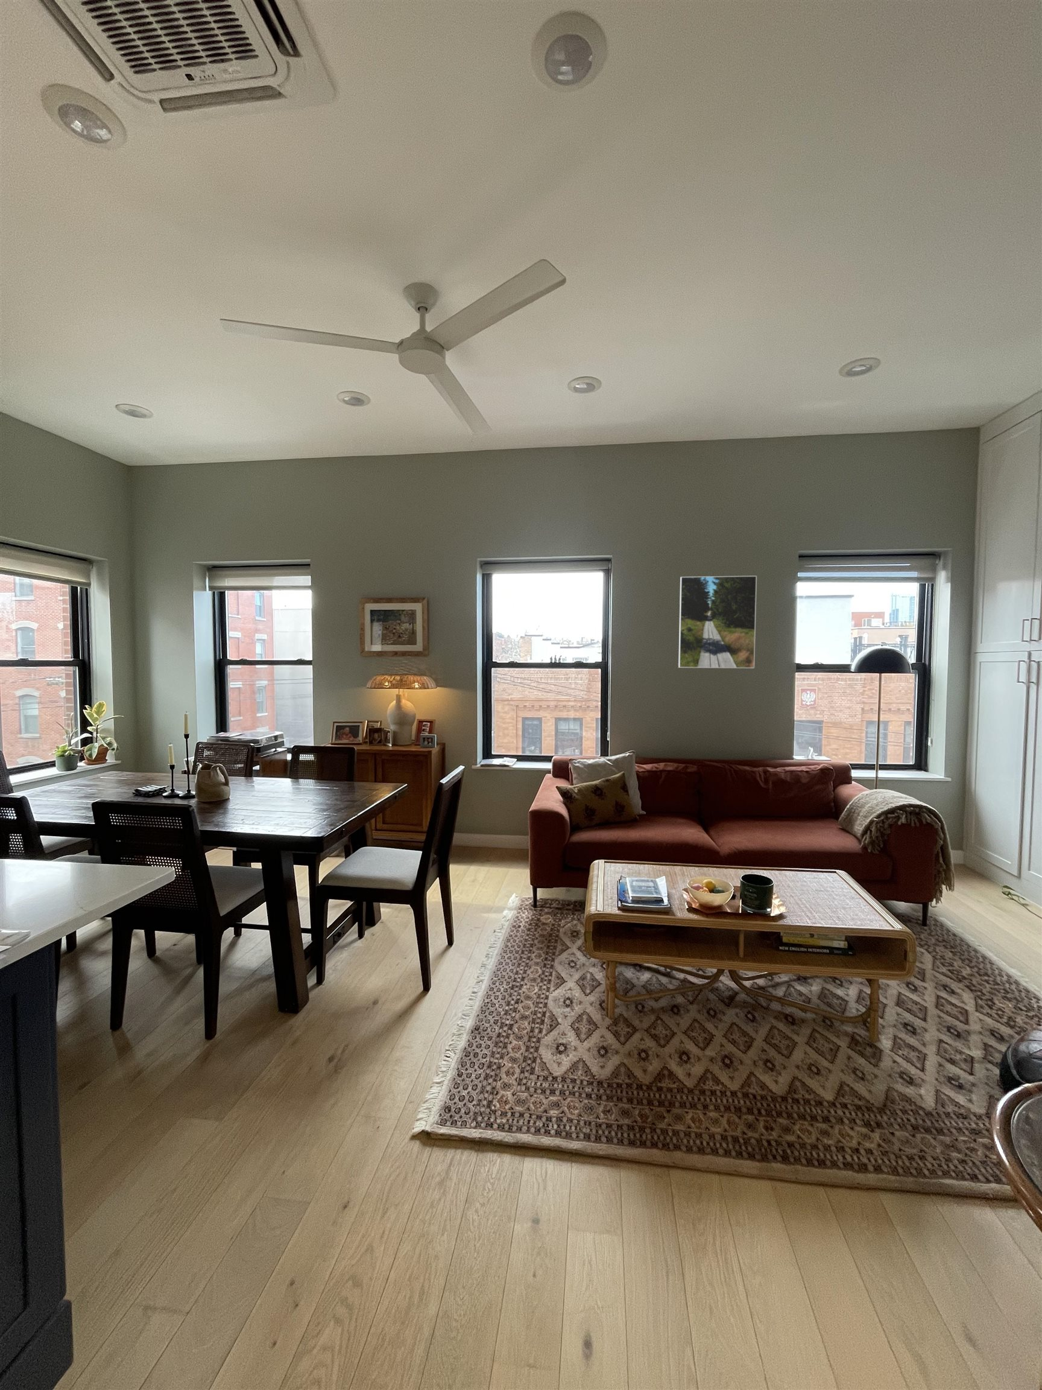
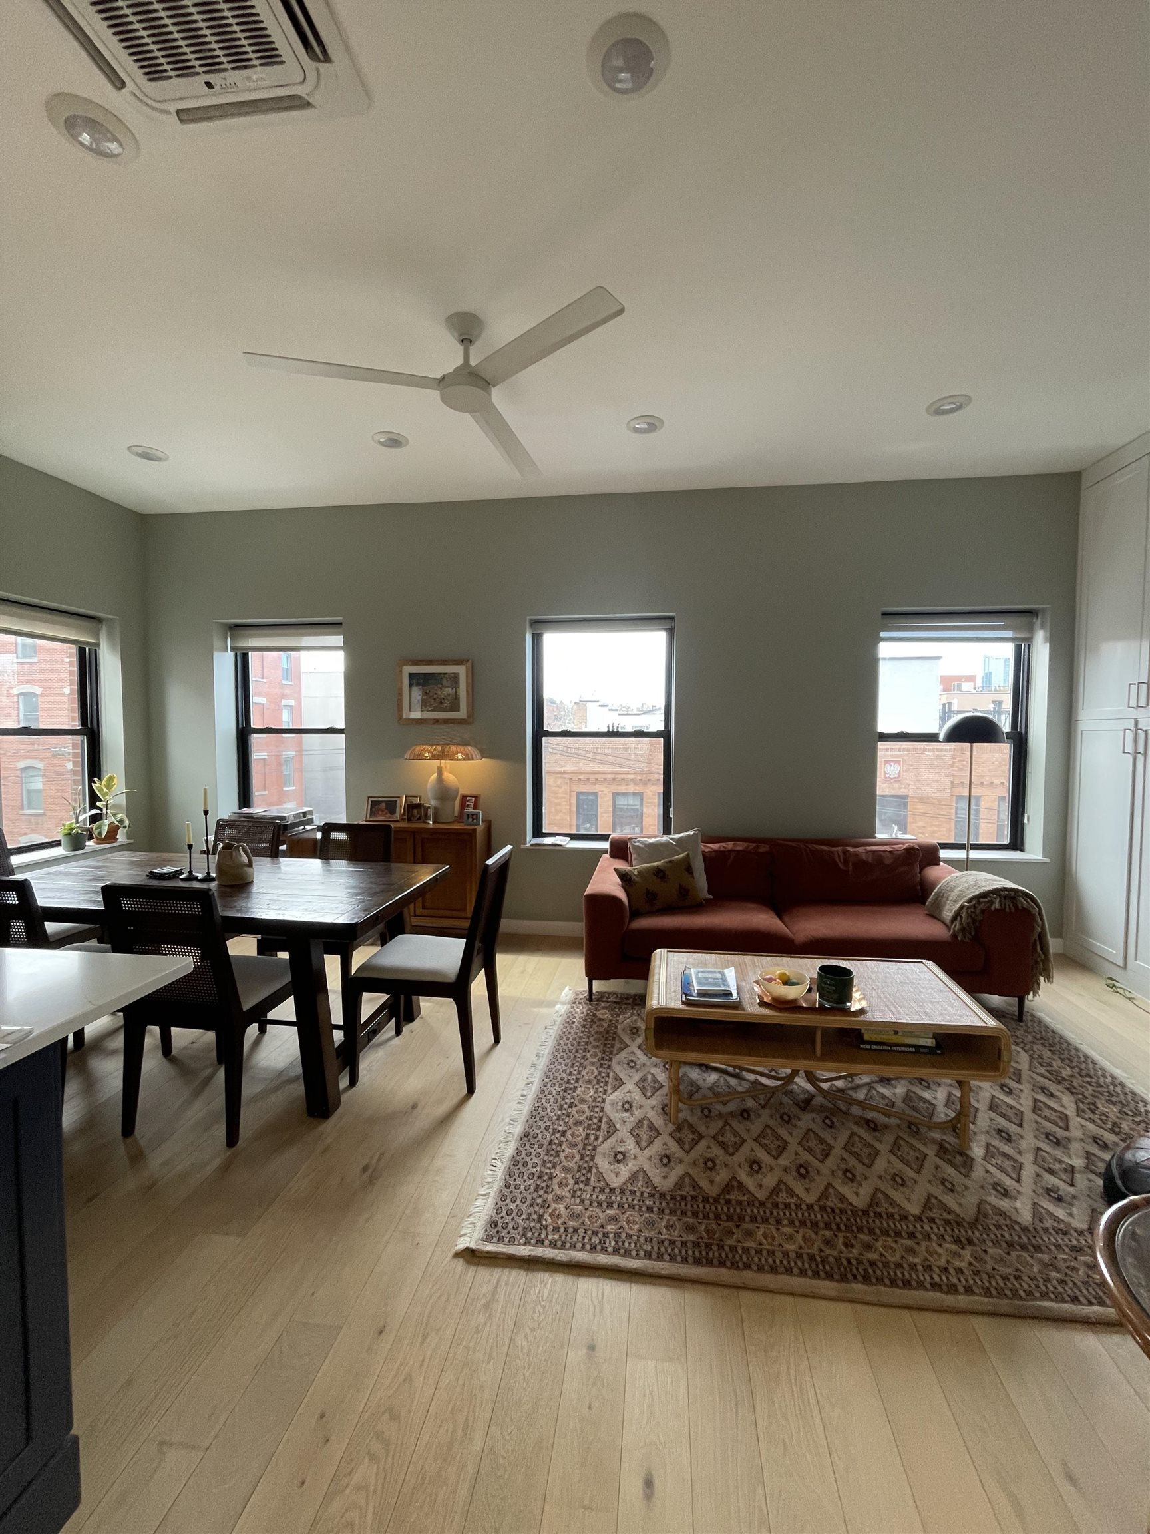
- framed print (717, 622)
